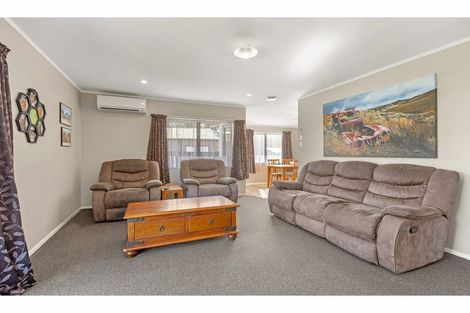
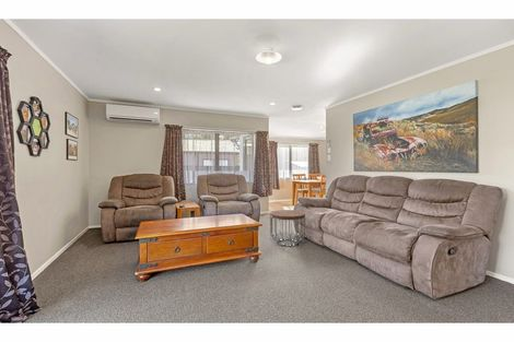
+ side table (285, 227)
